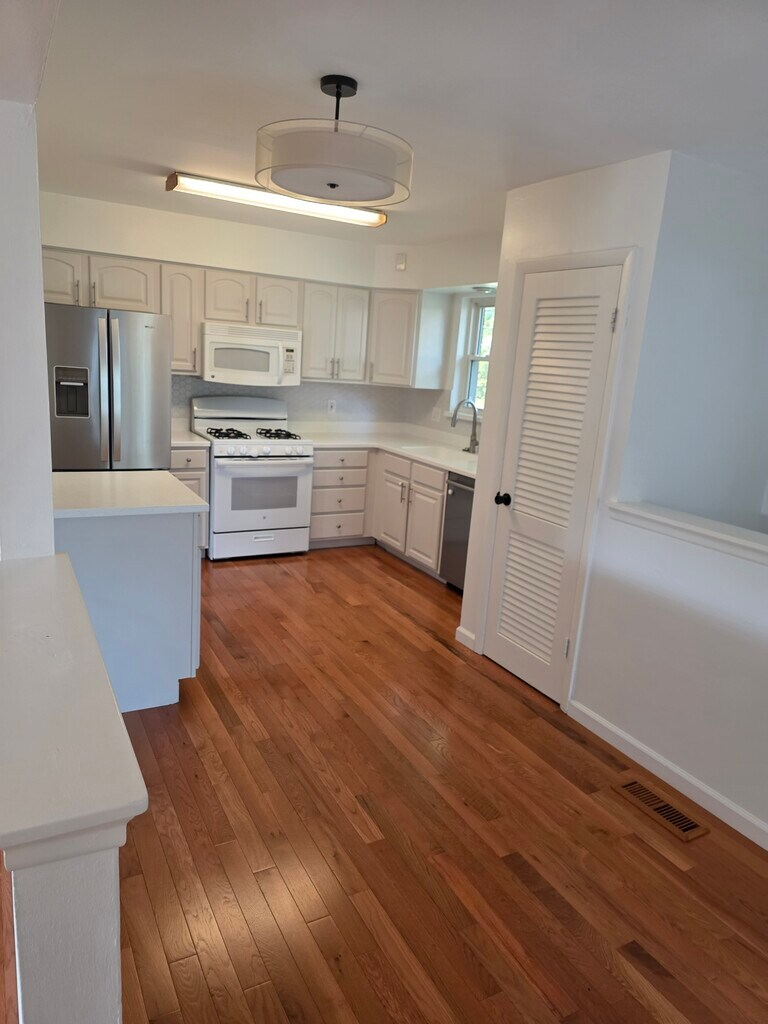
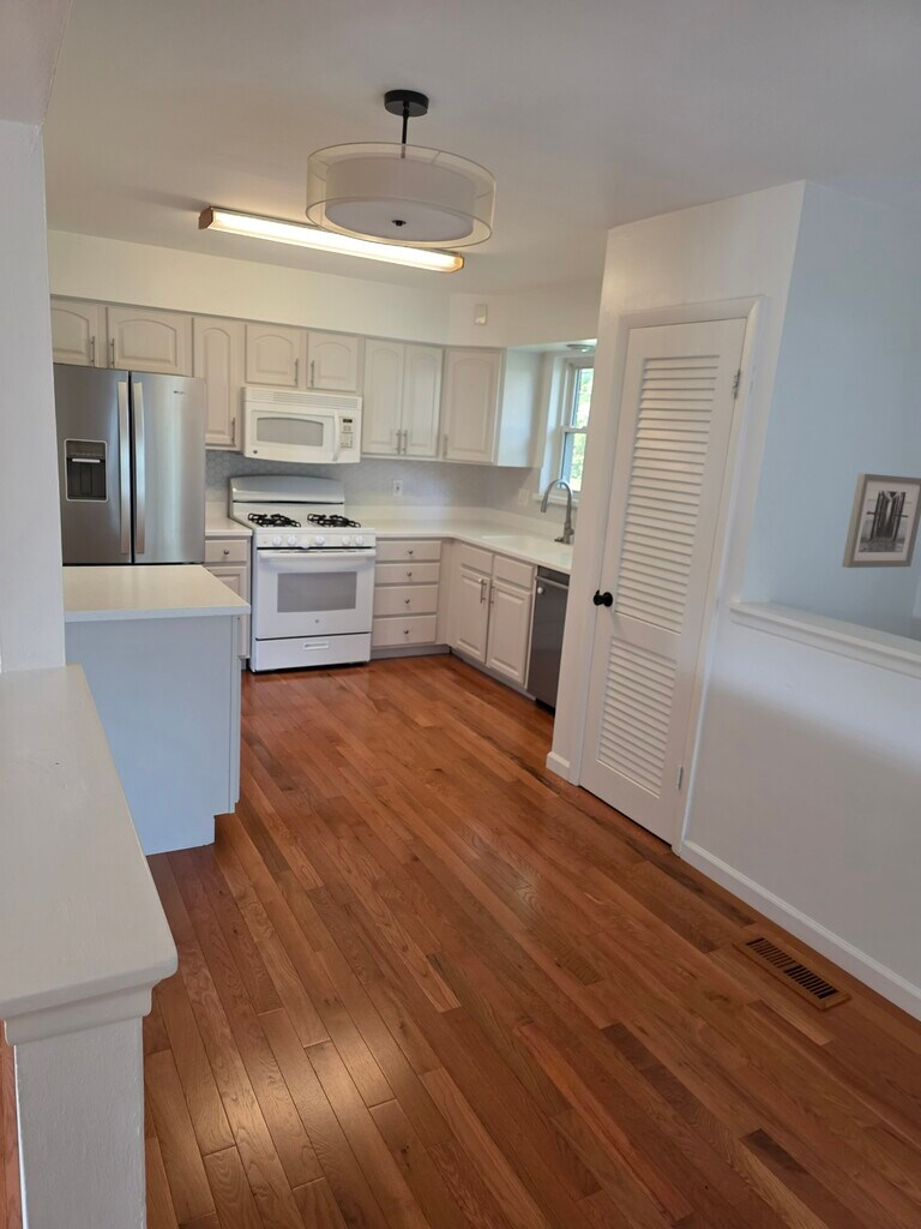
+ wall art (885, 521)
